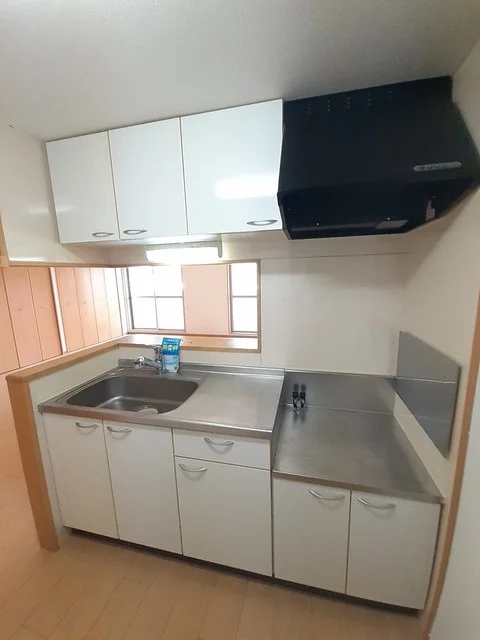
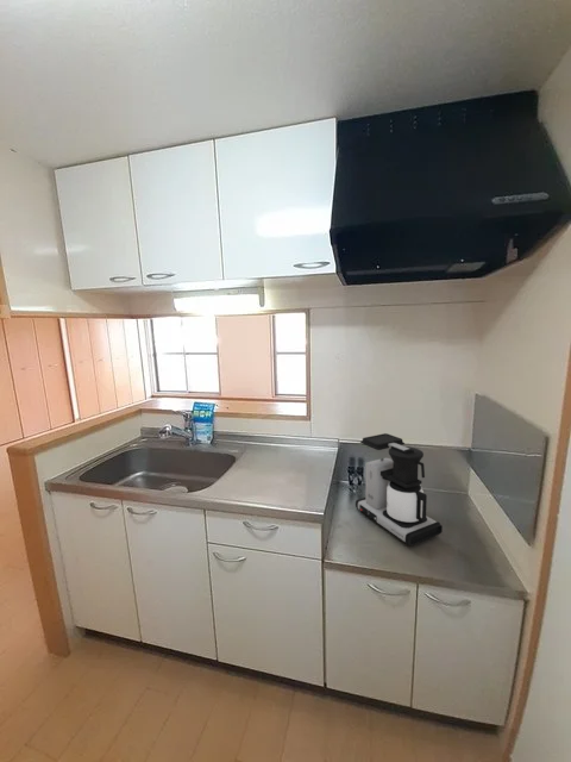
+ coffee maker (396, 483)
